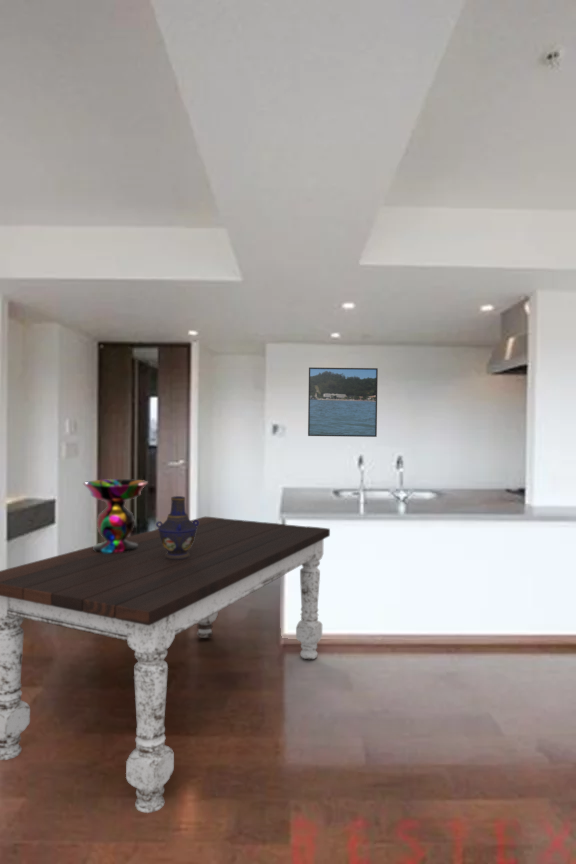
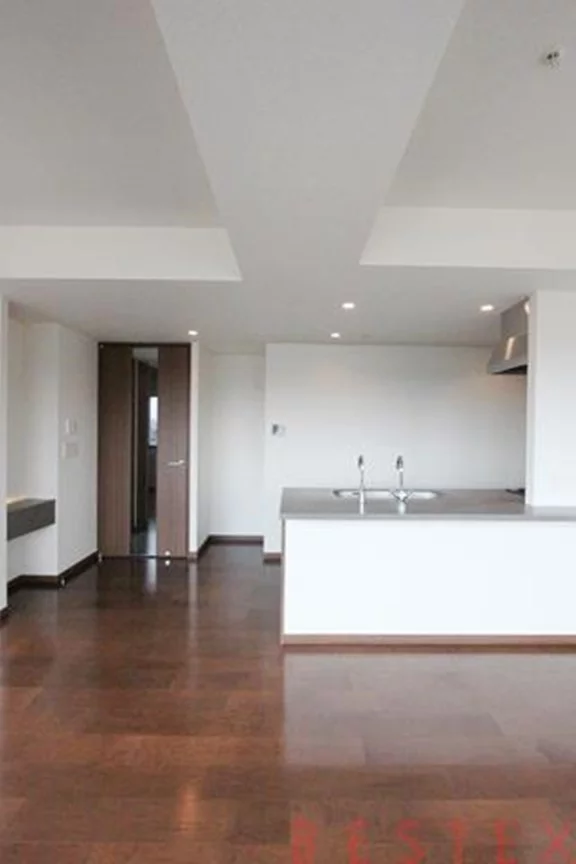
- decorative bowl (115, 515)
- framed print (342, 402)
- dining table (186, 622)
- vase (177, 526)
